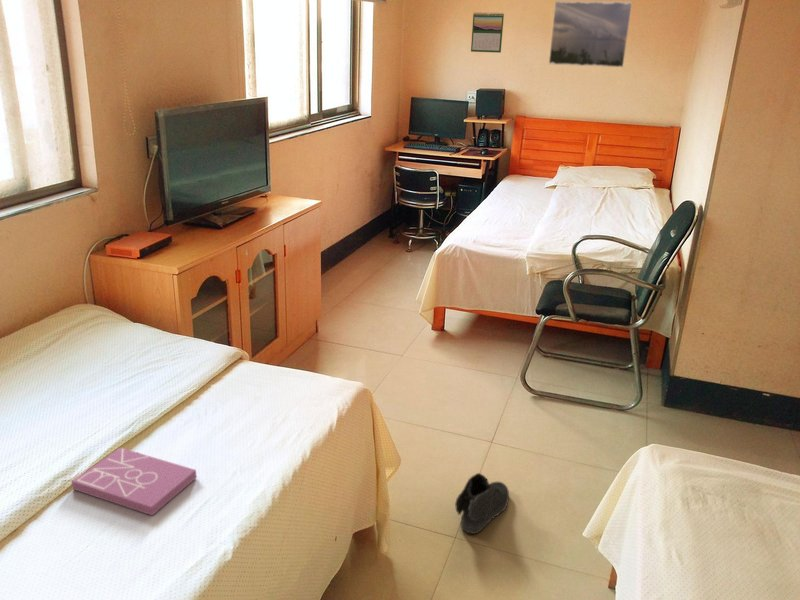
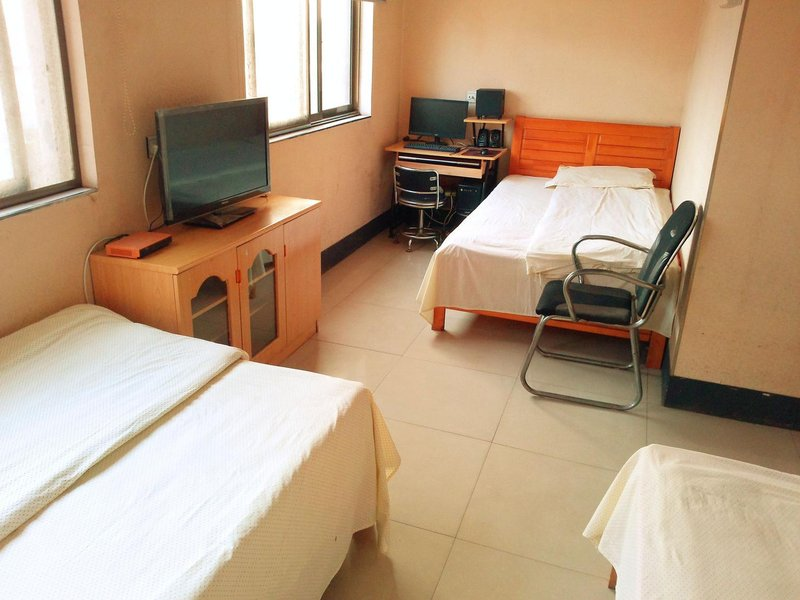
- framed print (589, 34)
- book (135, 479)
- sneaker (485, 495)
- calendar (487, 32)
